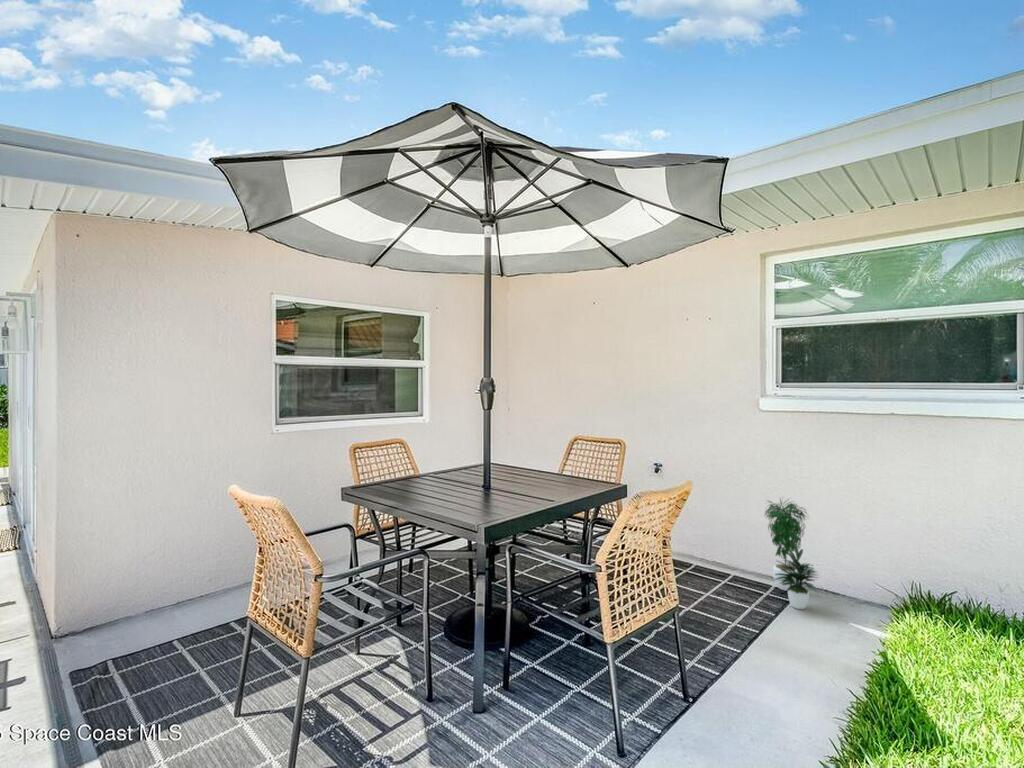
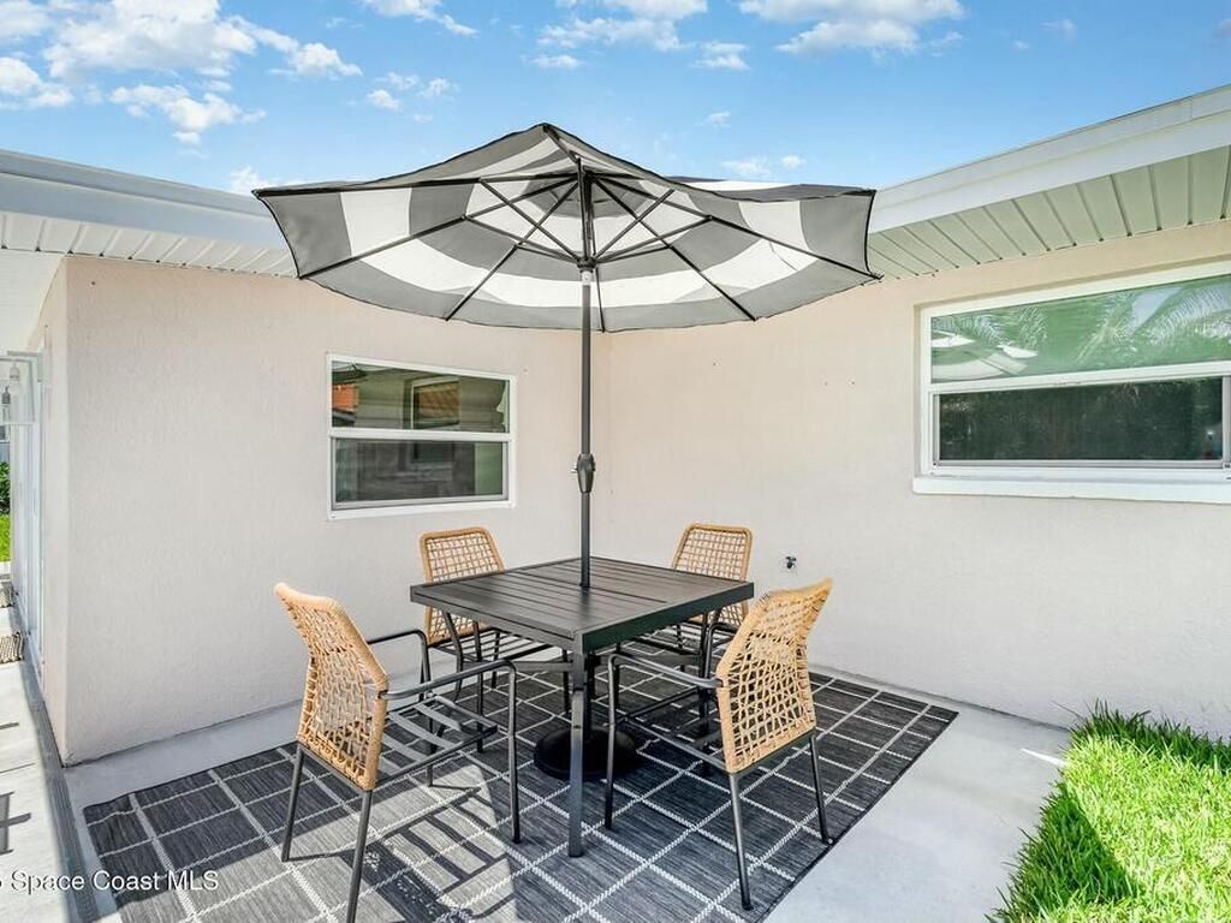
- potted plant (789, 548)
